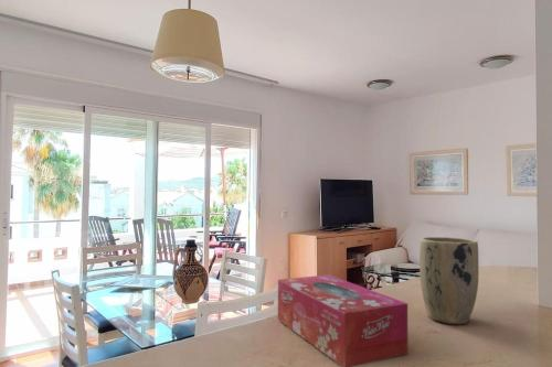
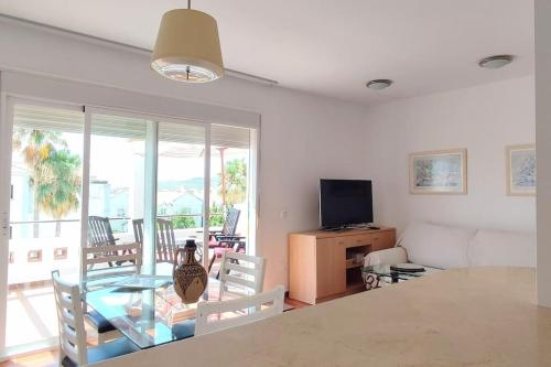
- plant pot (448, 278)
- tissue box (335, 312)
